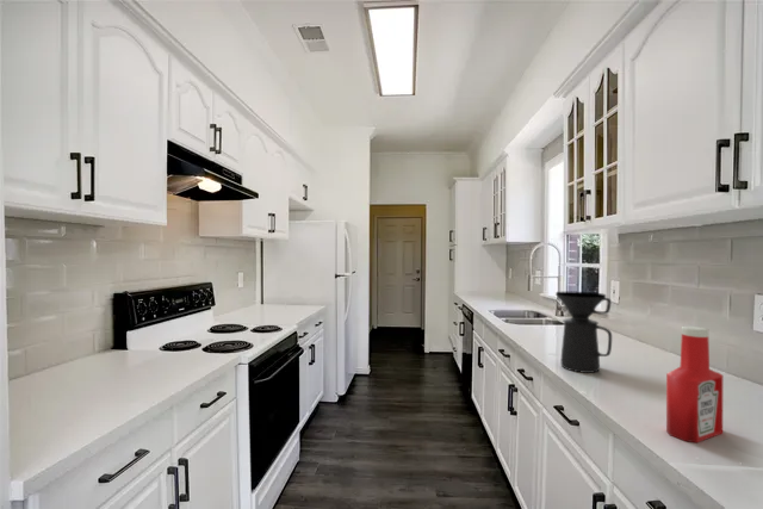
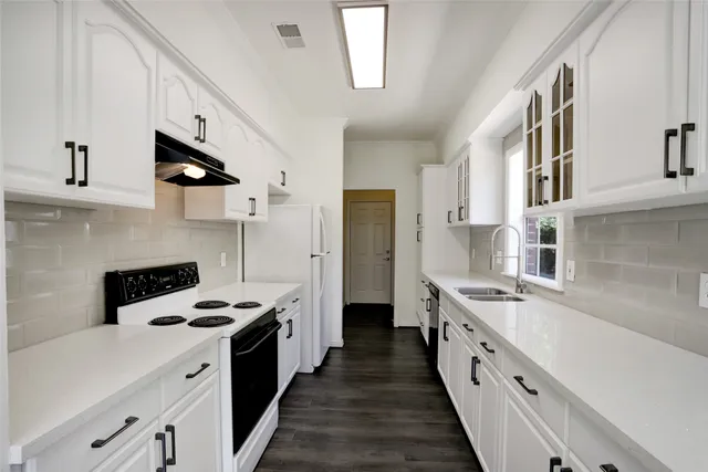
- coffee maker (579, 330)
- soap bottle (694, 380)
